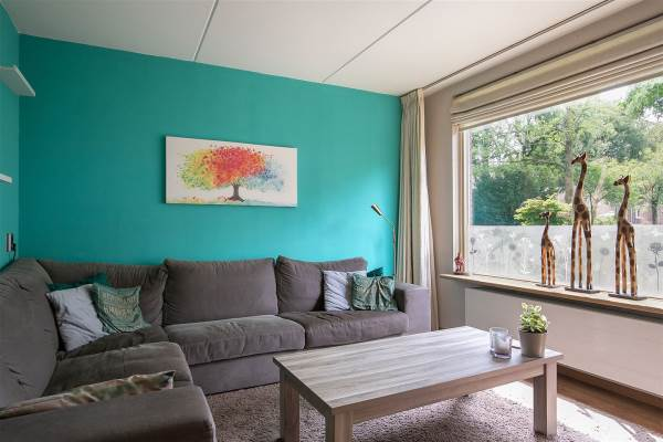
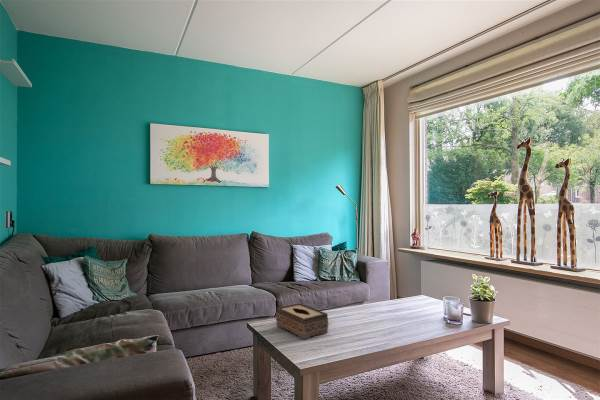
+ tissue box (301, 319)
